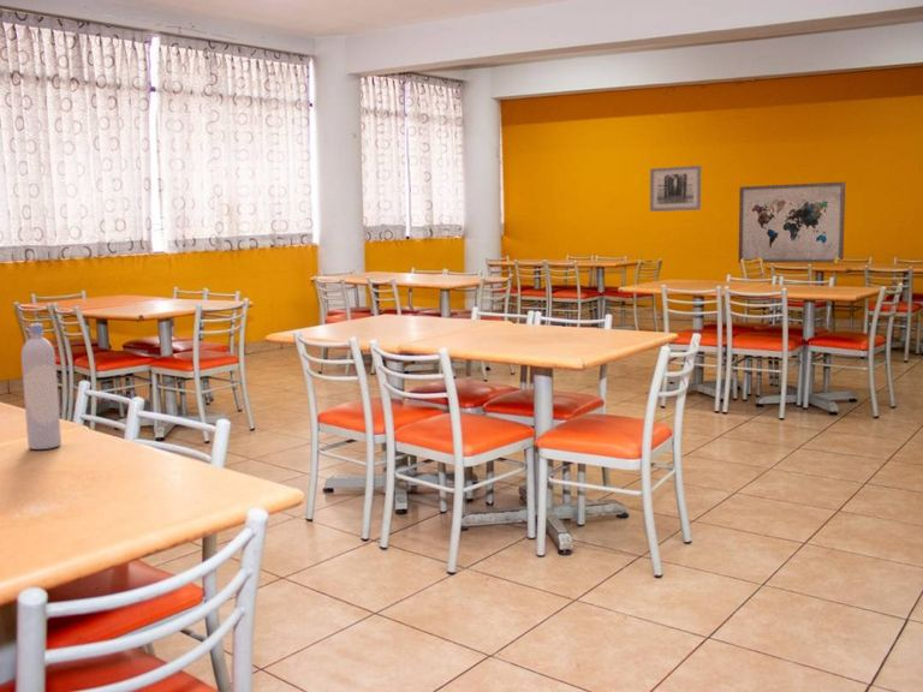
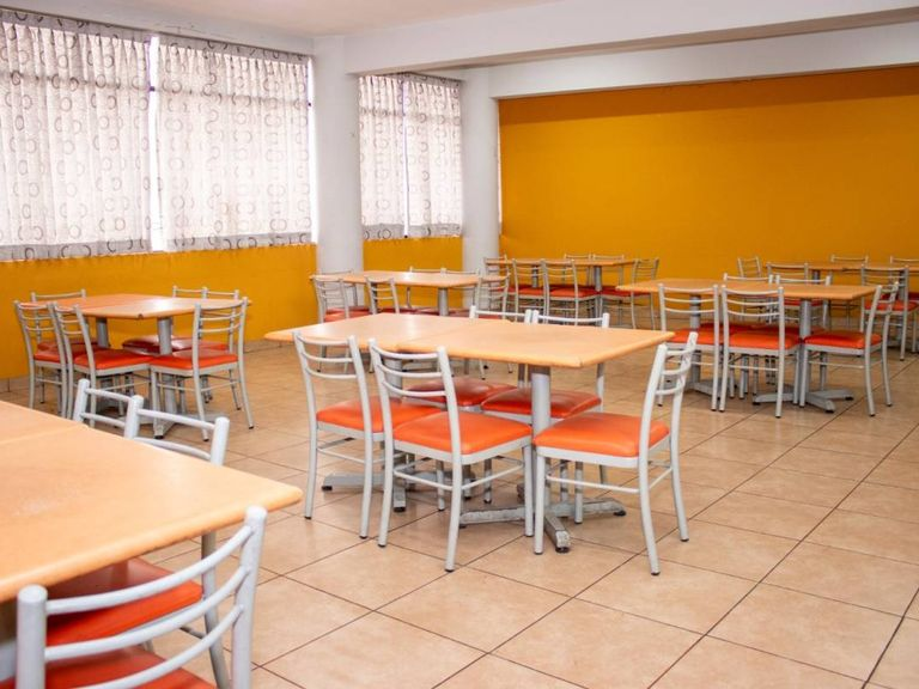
- bottle (40, 386)
- wall art (674, 189)
- wall art (790, 223)
